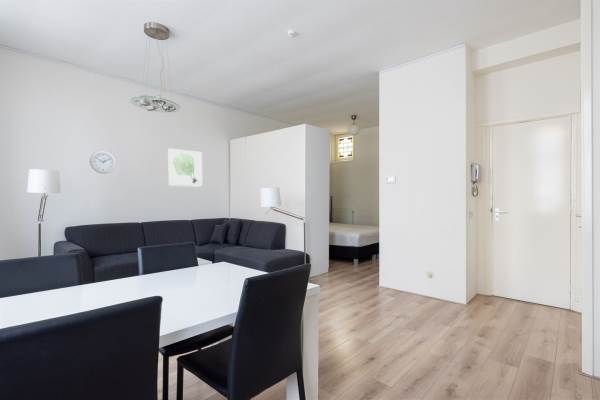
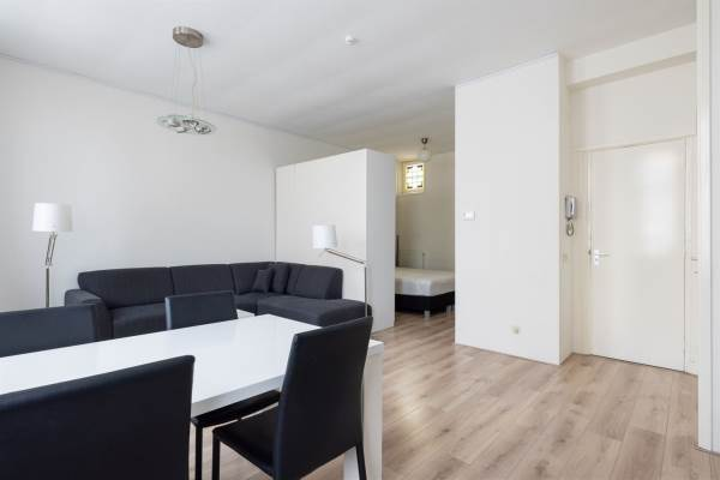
- wall art (185, 168)
- wall clock (103, 162)
